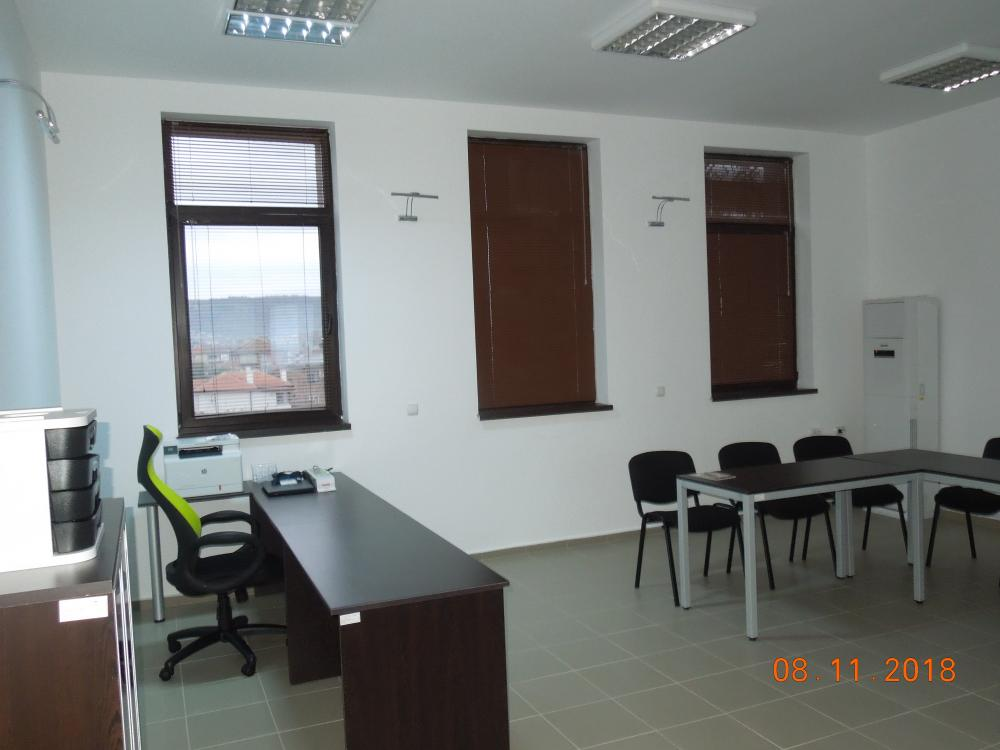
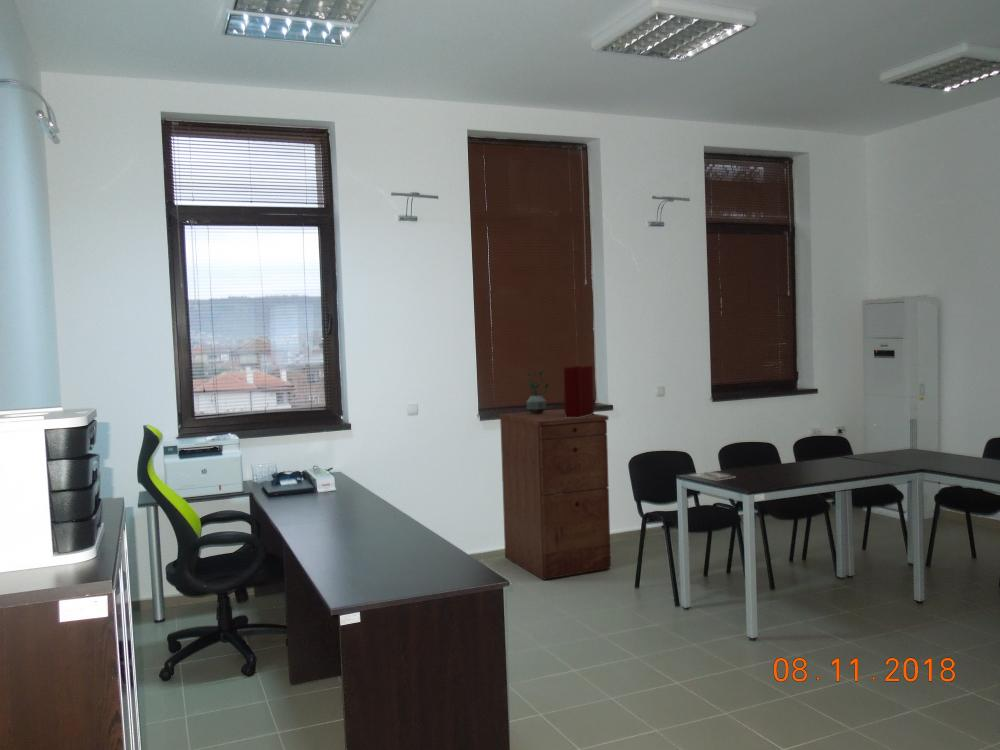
+ filing cabinet (554, 489)
+ potted plant (536, 391)
+ binder (578, 390)
